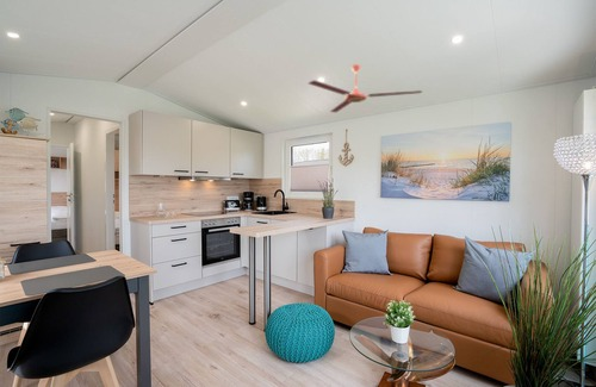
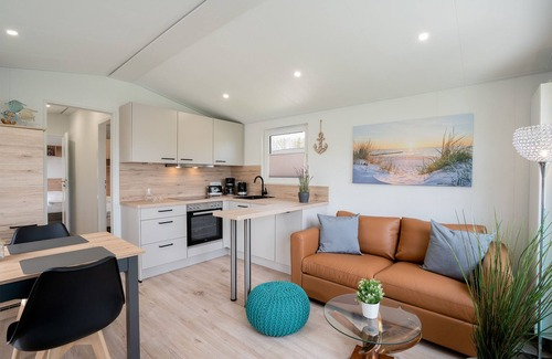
- ceiling fan (358, 89)
